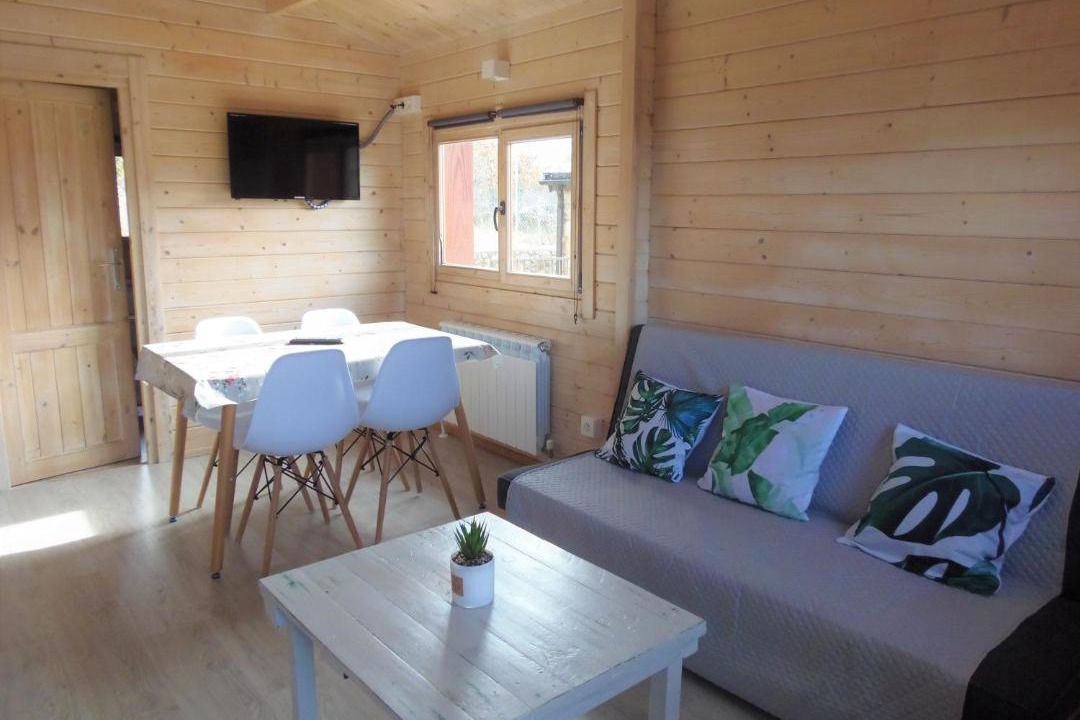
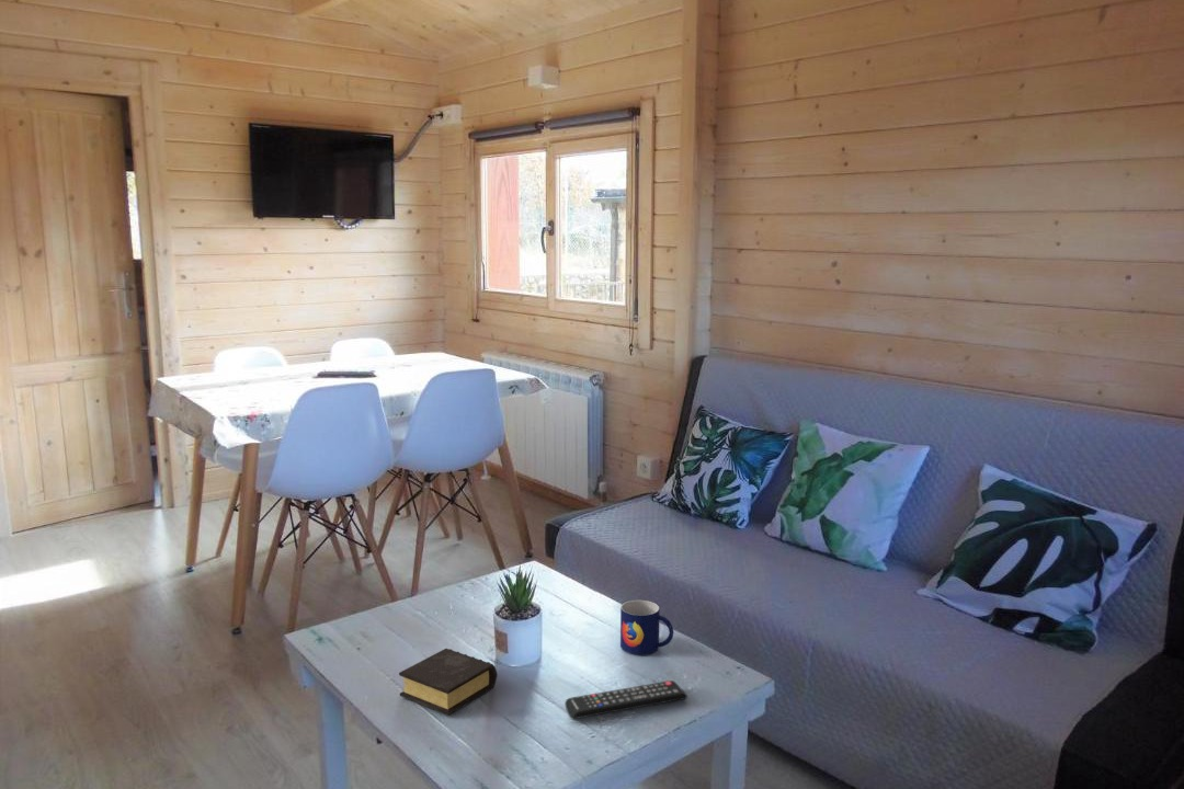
+ remote control (626, 700)
+ book (449, 678)
+ mug (647, 628)
